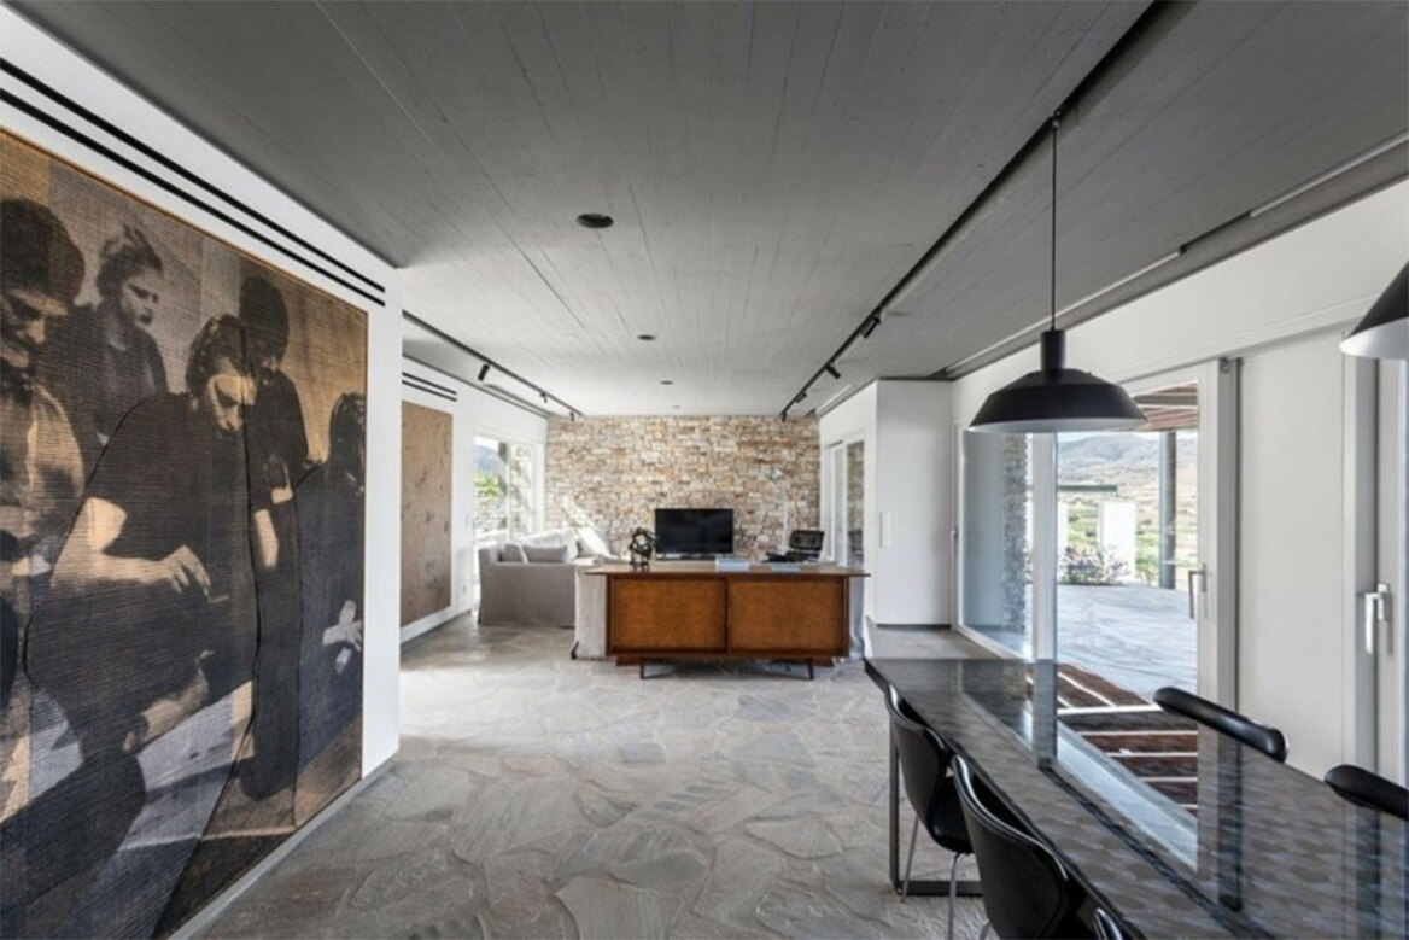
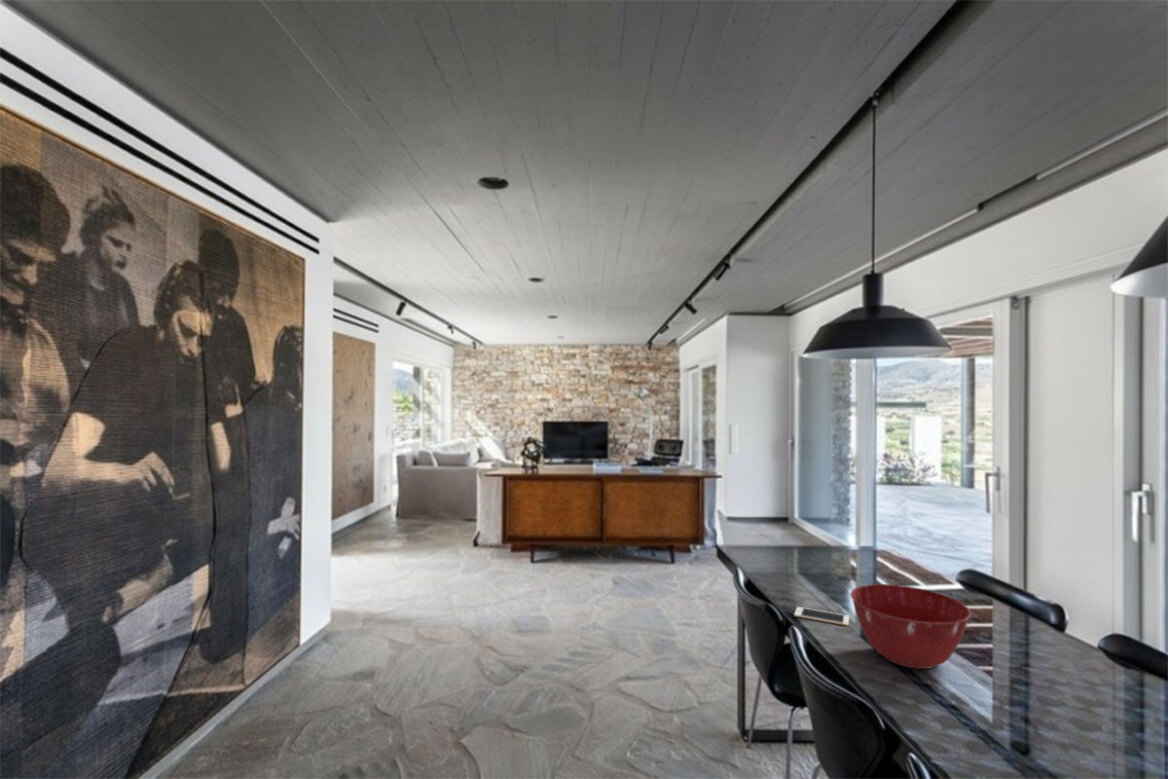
+ cell phone (821, 616)
+ mixing bowl (907, 629)
